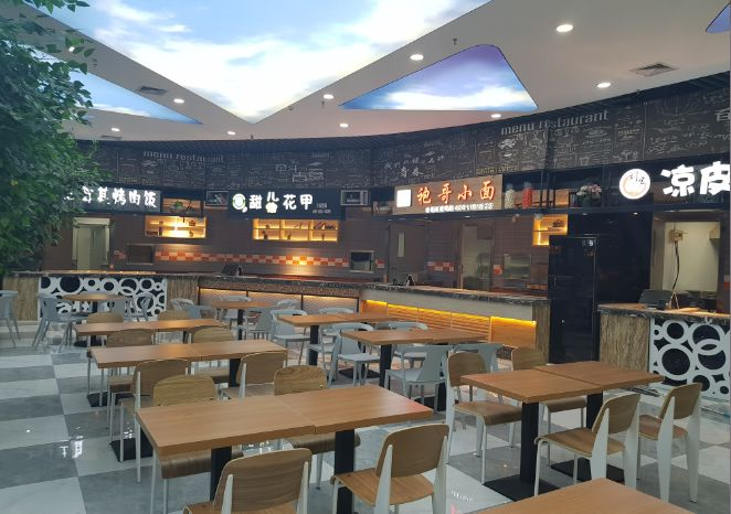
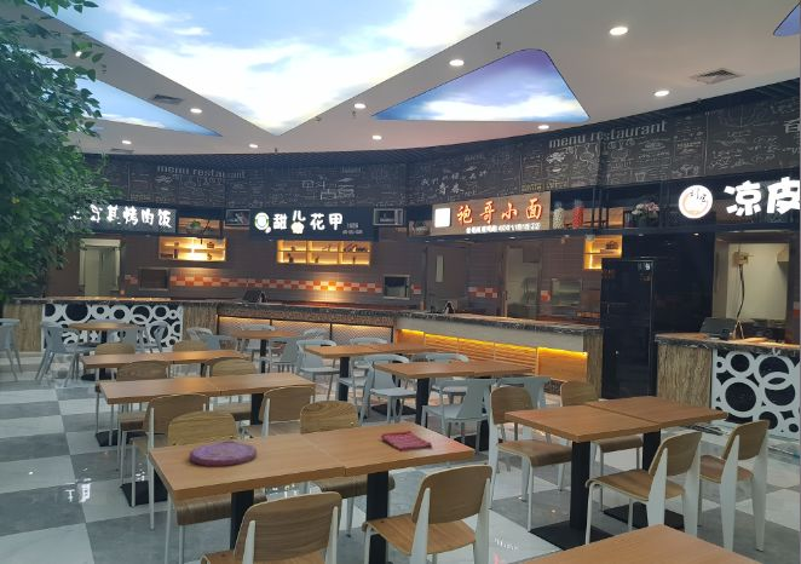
+ dish towel (405, 441)
+ plate (223, 453)
